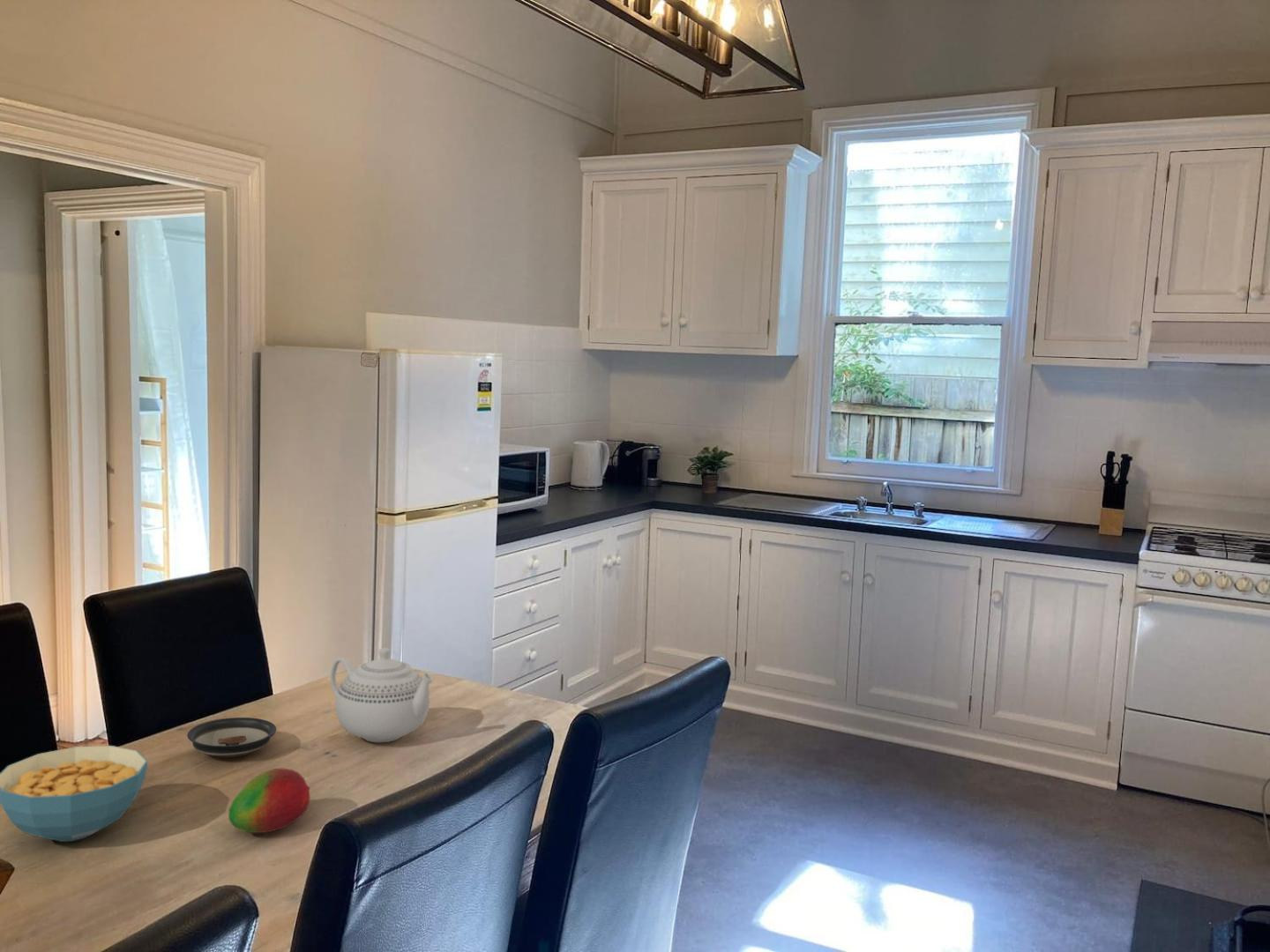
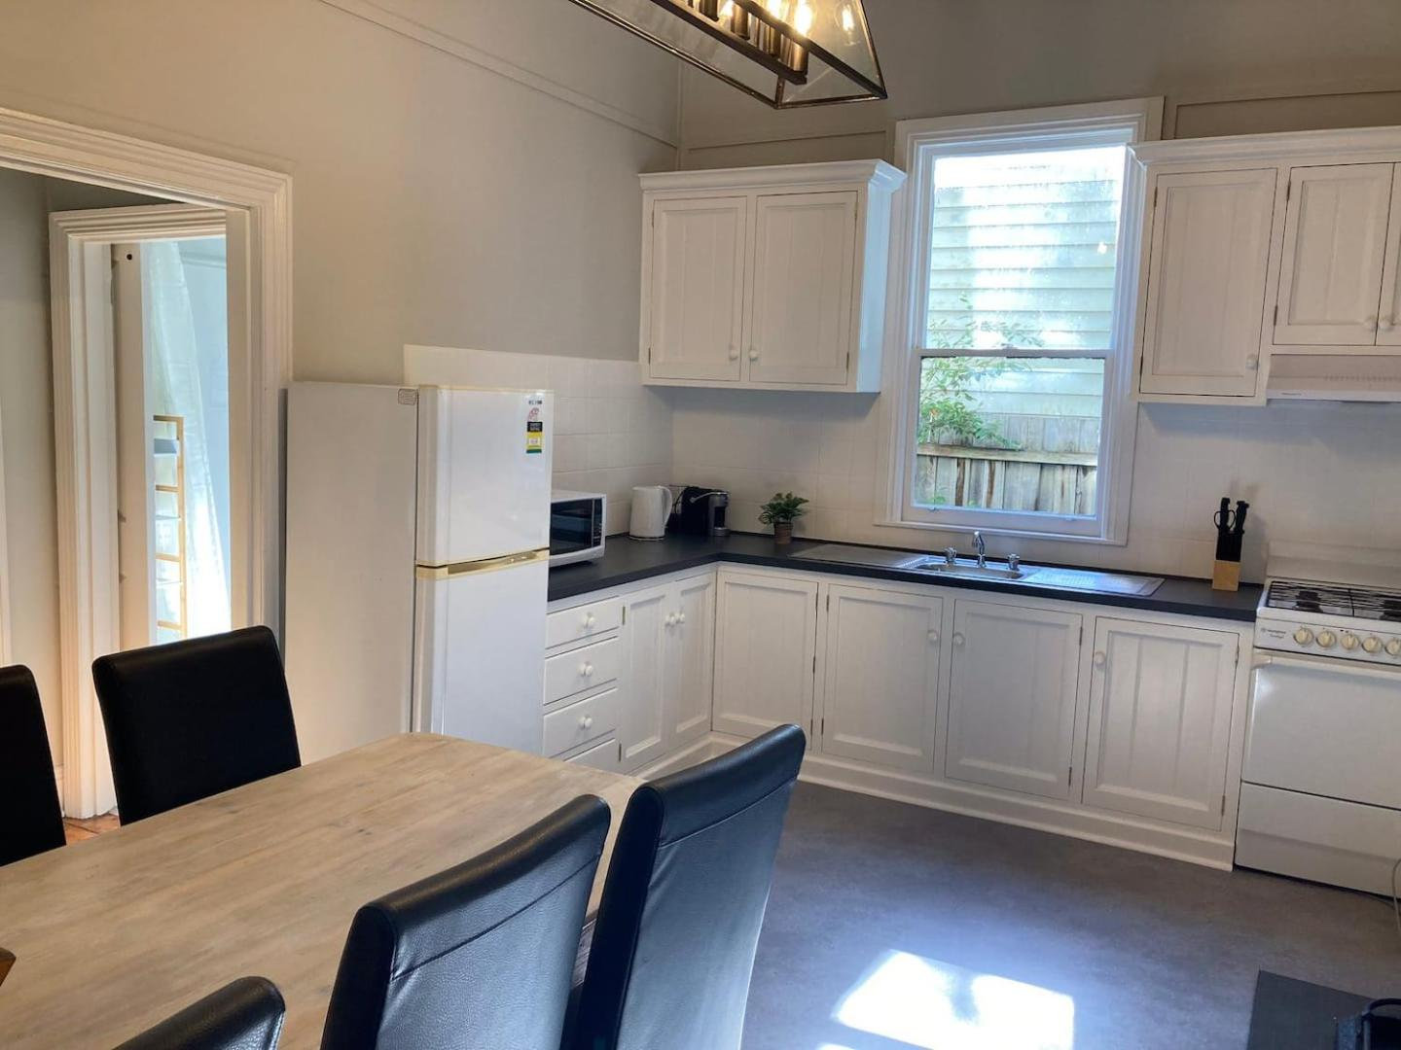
- fruit (270, 800)
- teapot (381, 691)
- saucer (232, 740)
- cereal bowl (73, 801)
